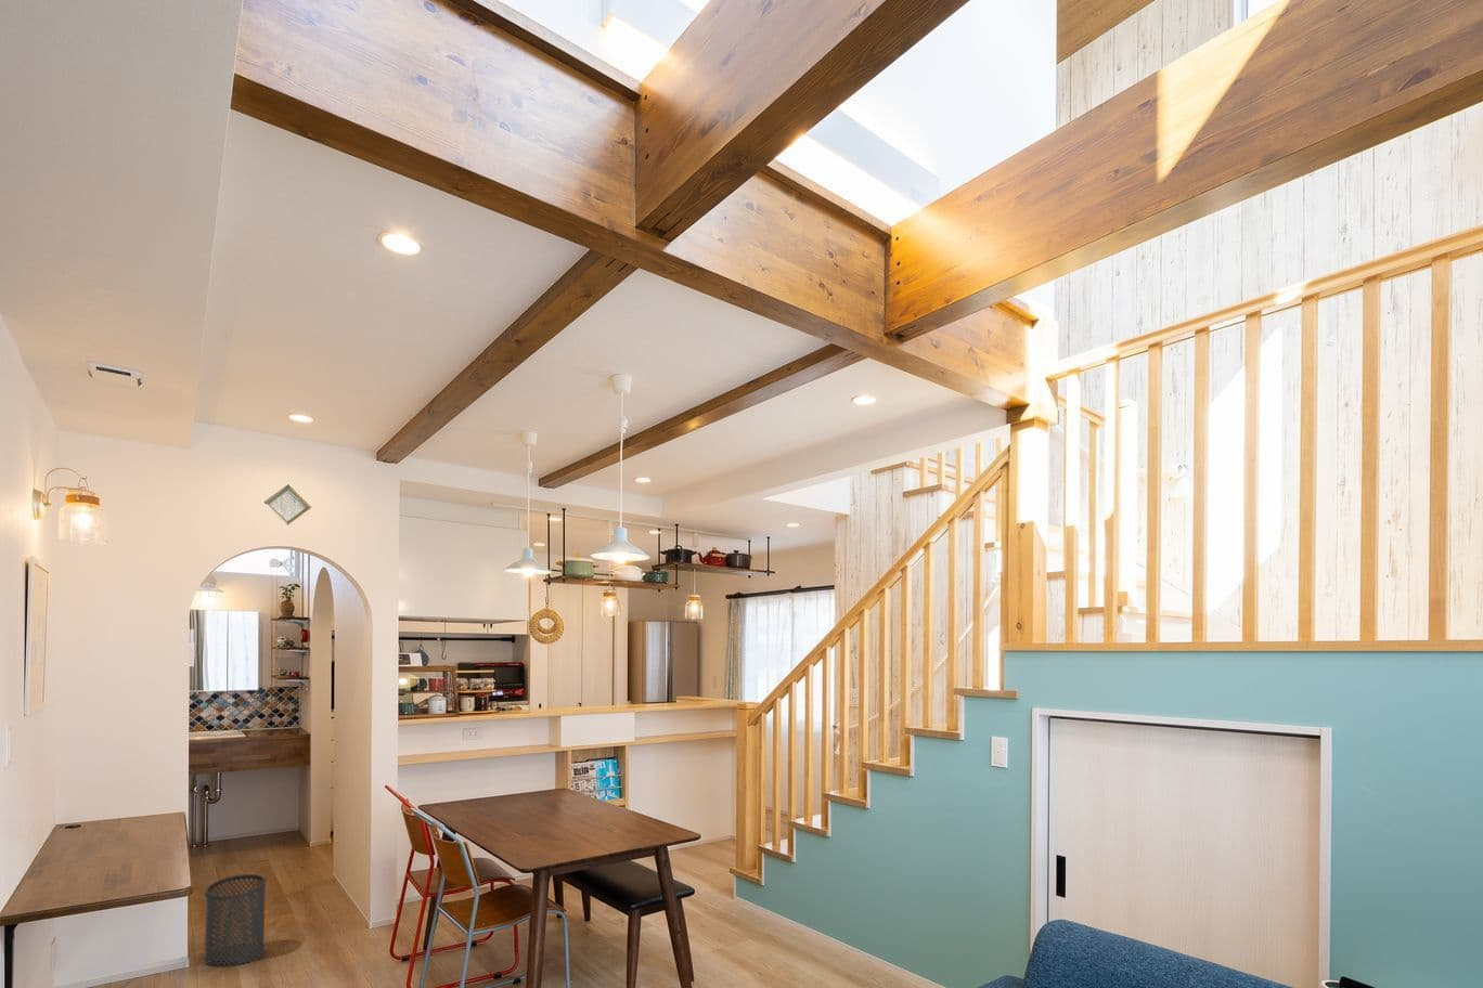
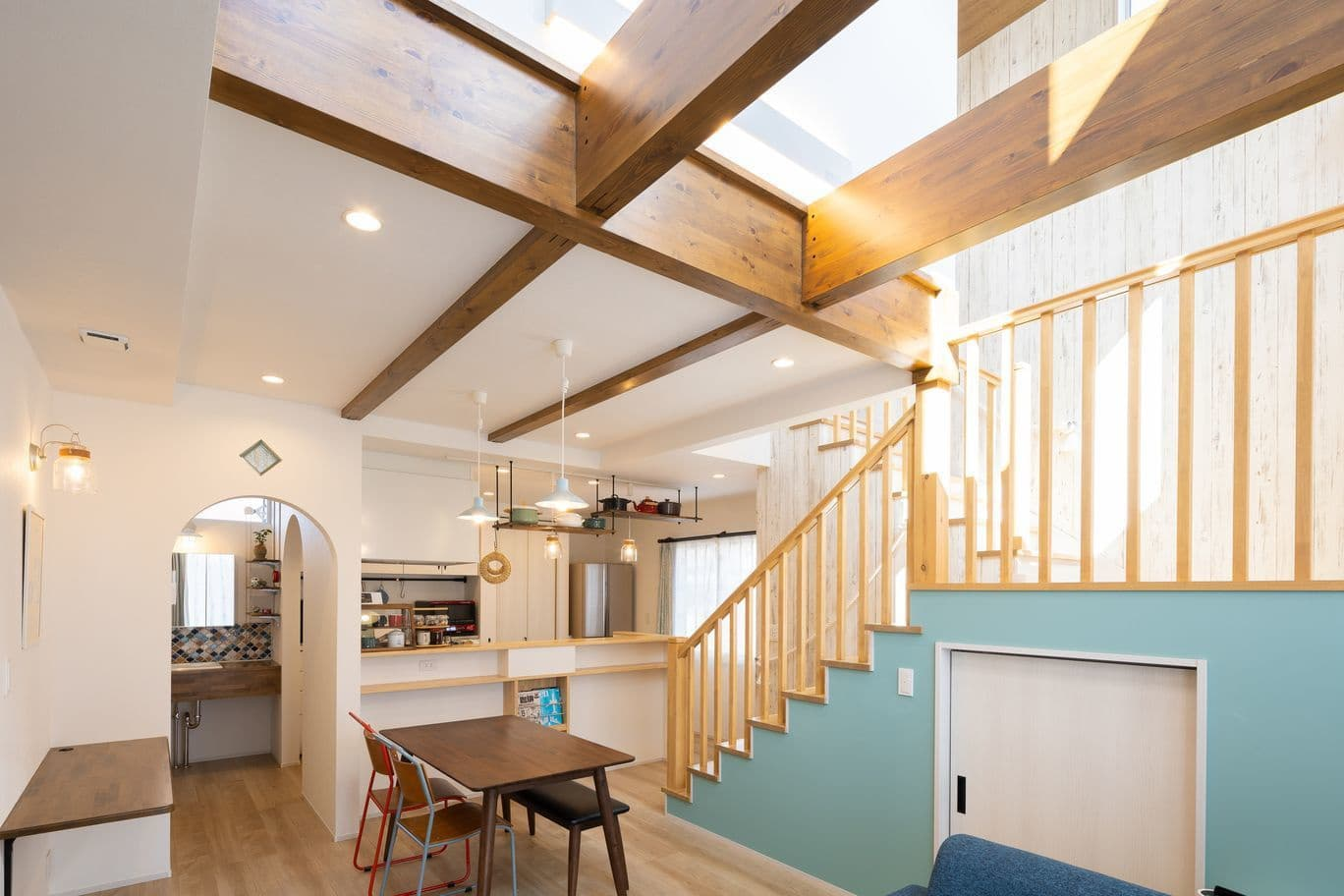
- trash can (235, 921)
